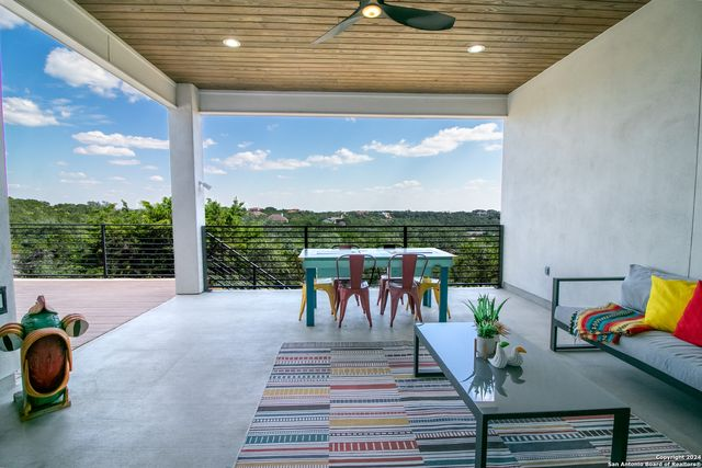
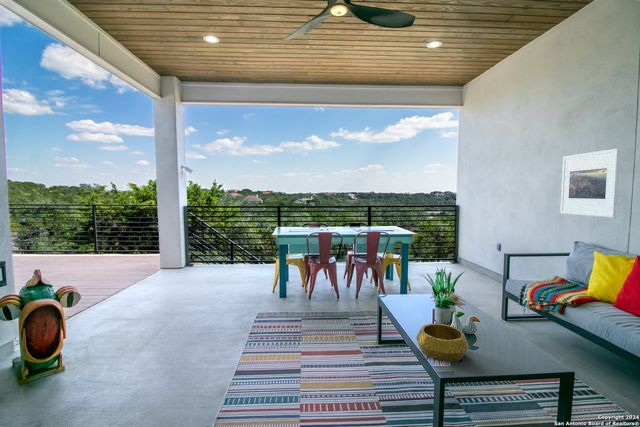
+ decorative bowl (441, 341)
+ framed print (587, 184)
